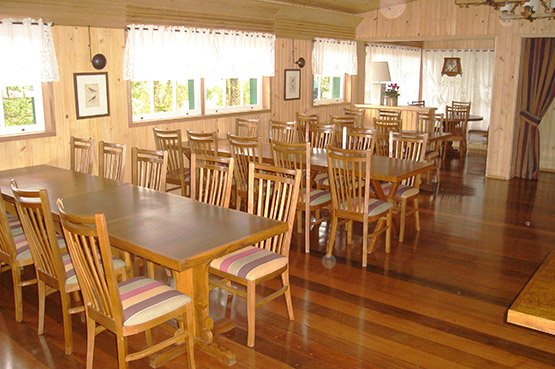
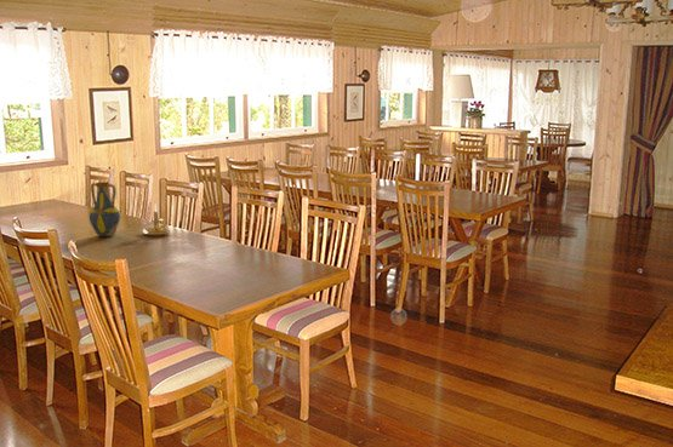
+ candle holder (156, 218)
+ vase (104, 208)
